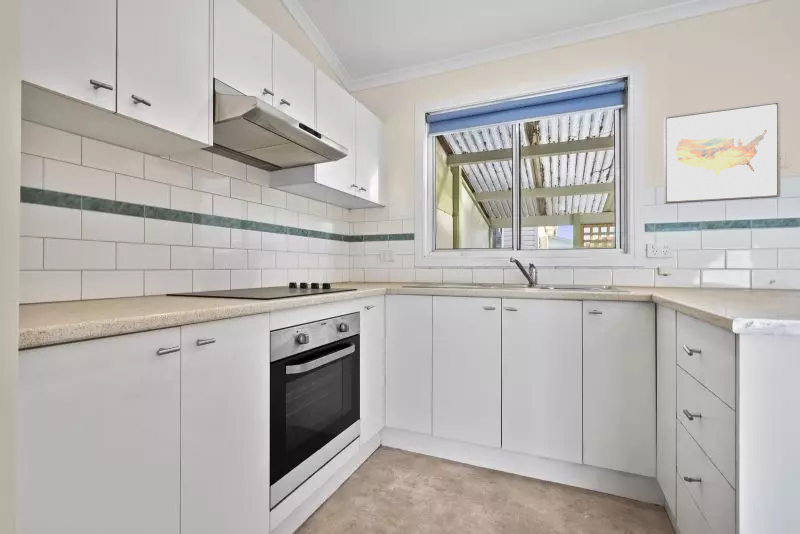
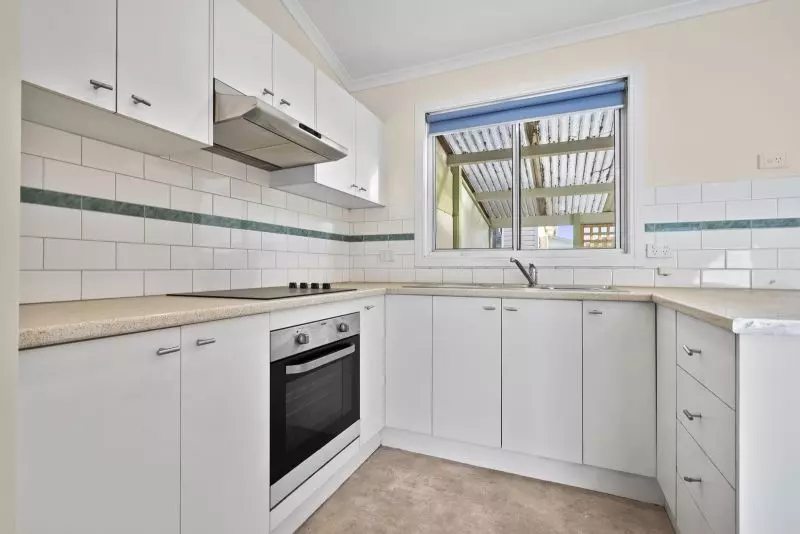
- wall art (718, 155)
